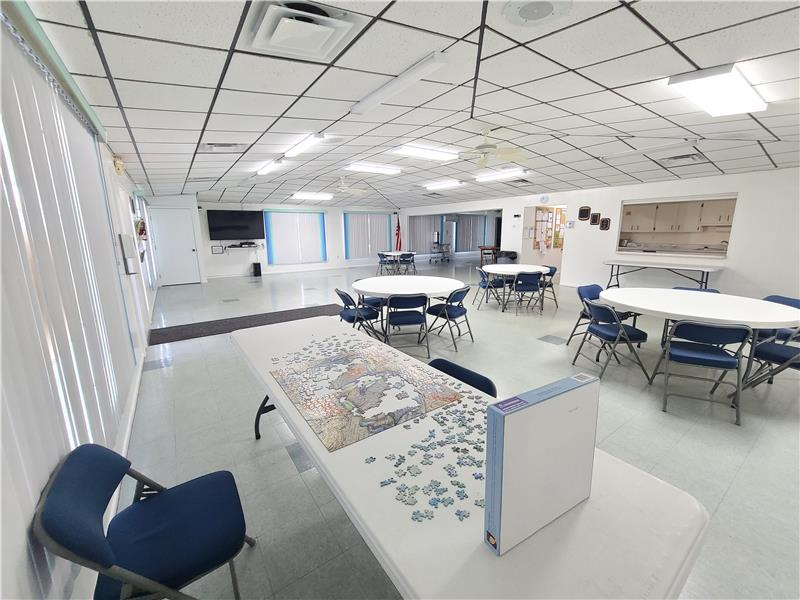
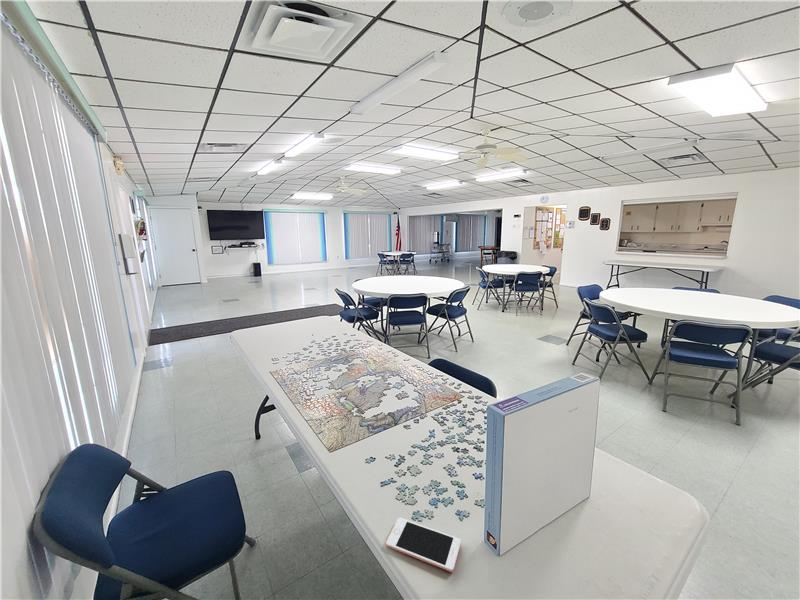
+ cell phone (423, 542)
